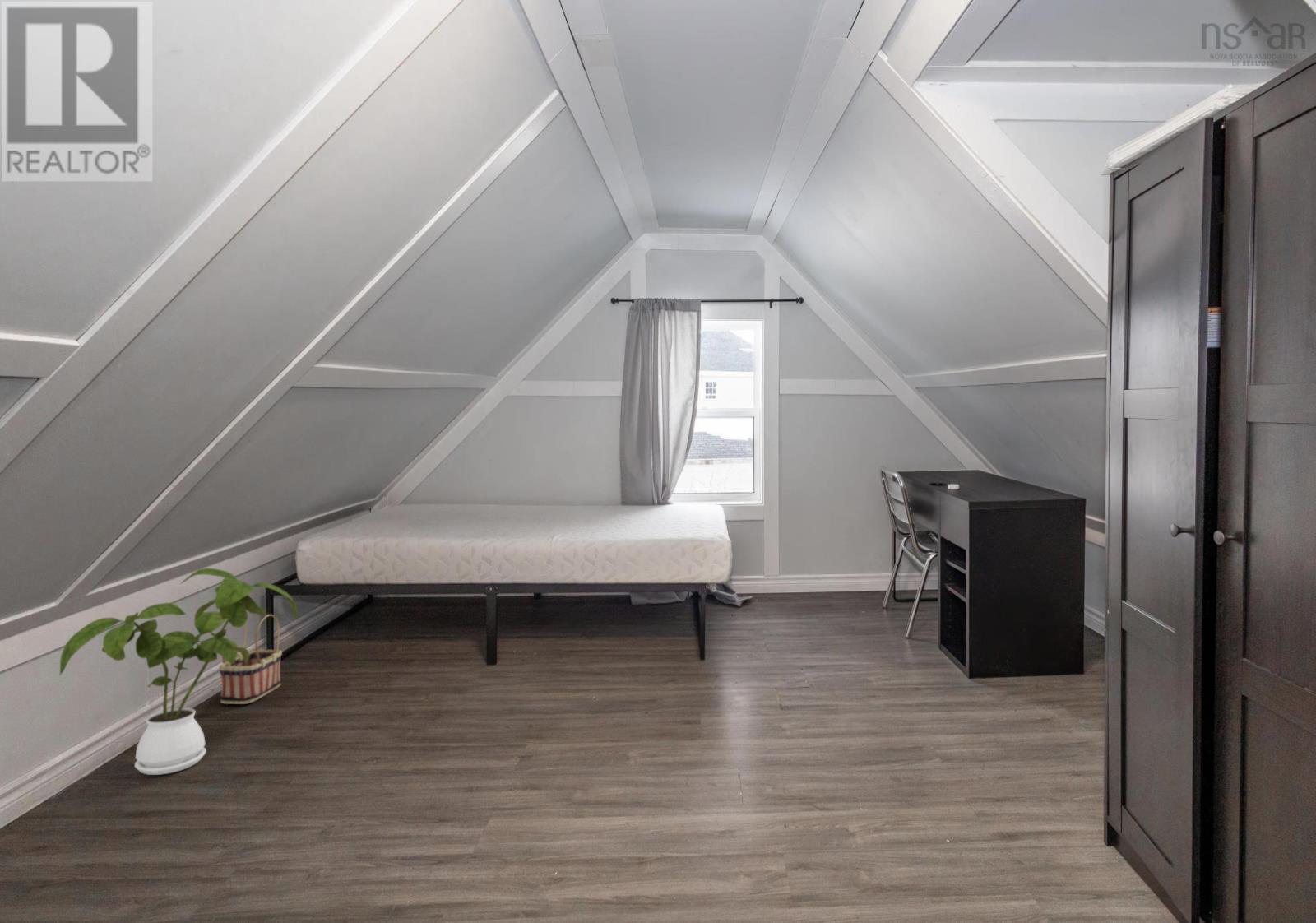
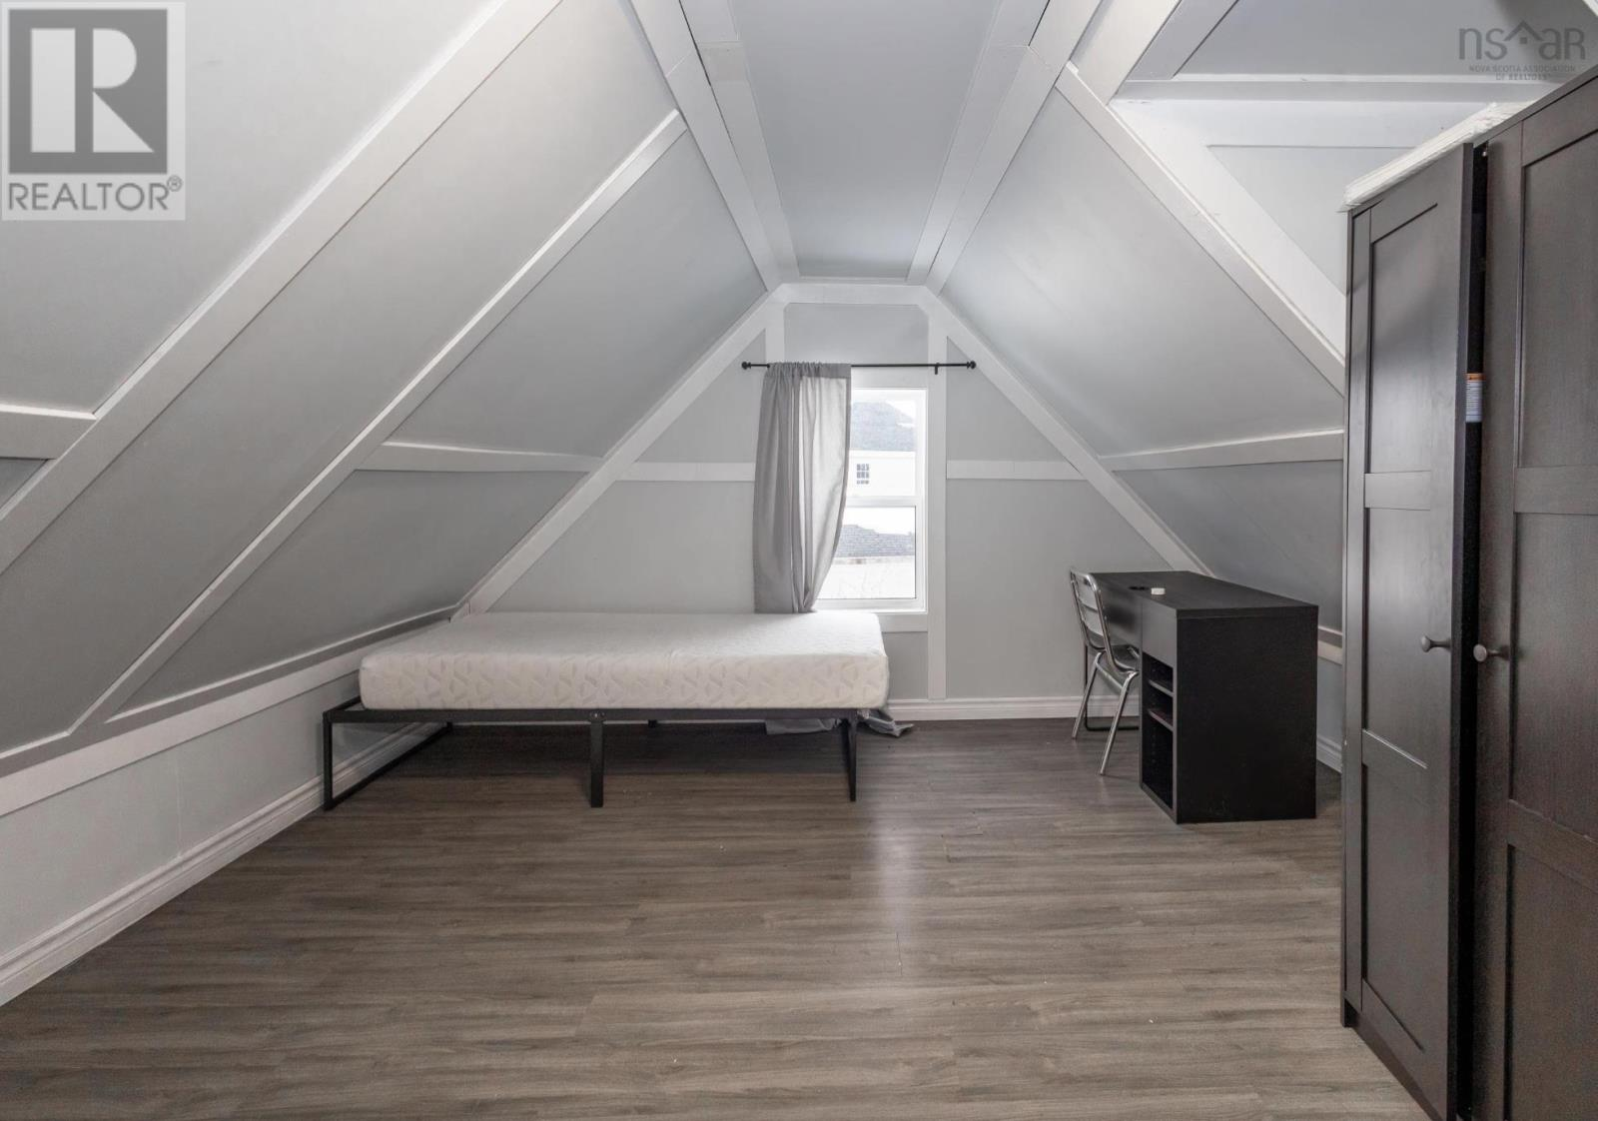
- house plant (207, 663)
- basket (251, 654)
